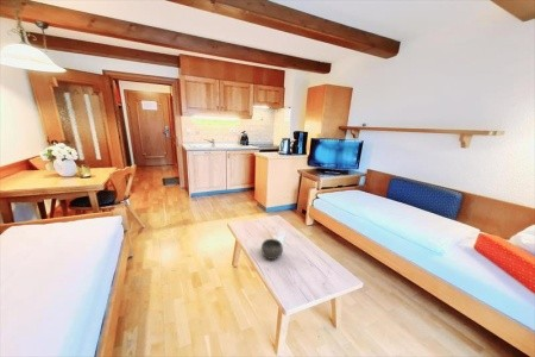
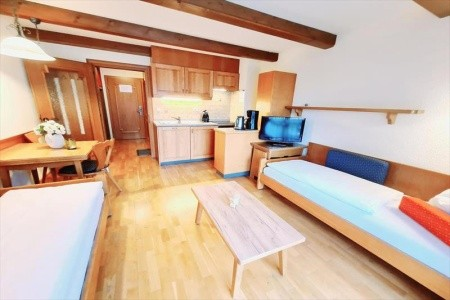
- bowl (271, 250)
